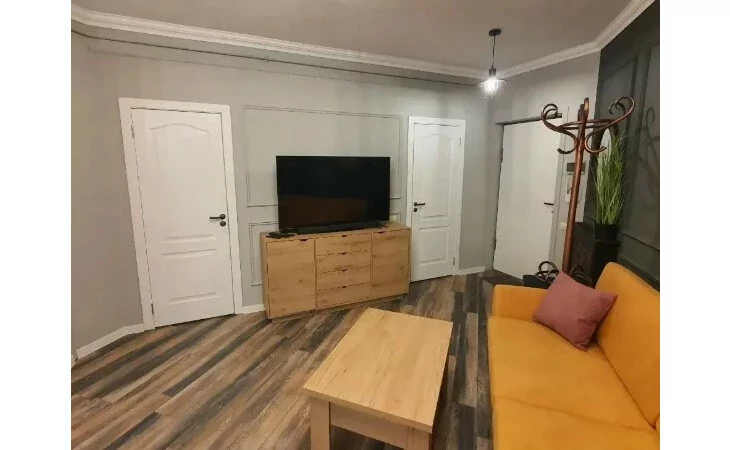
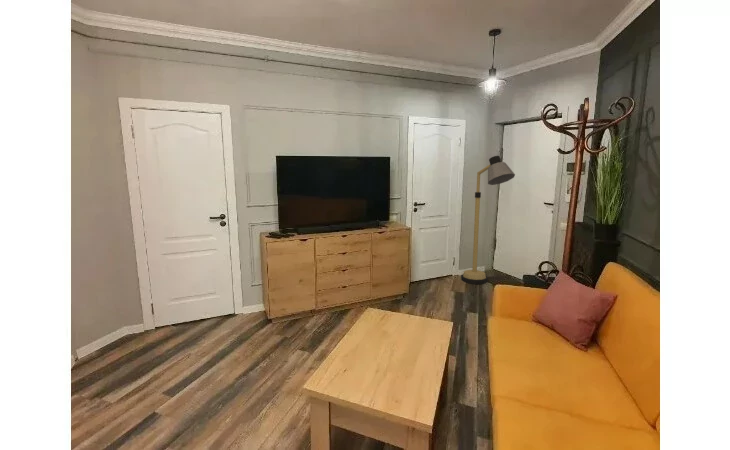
+ floor lamp (478, 221)
